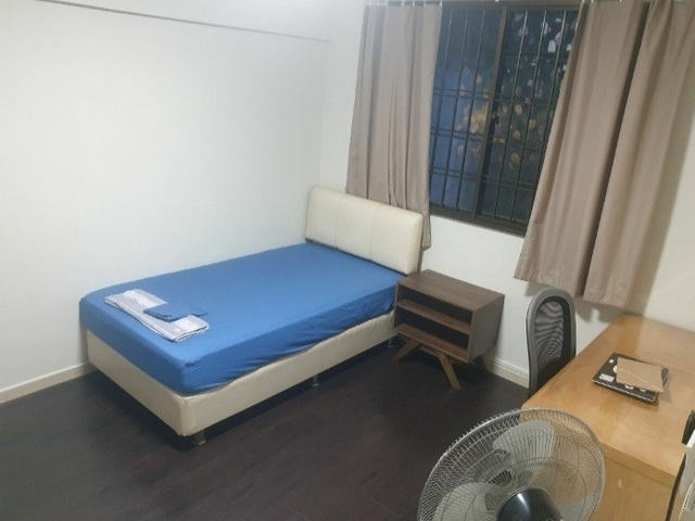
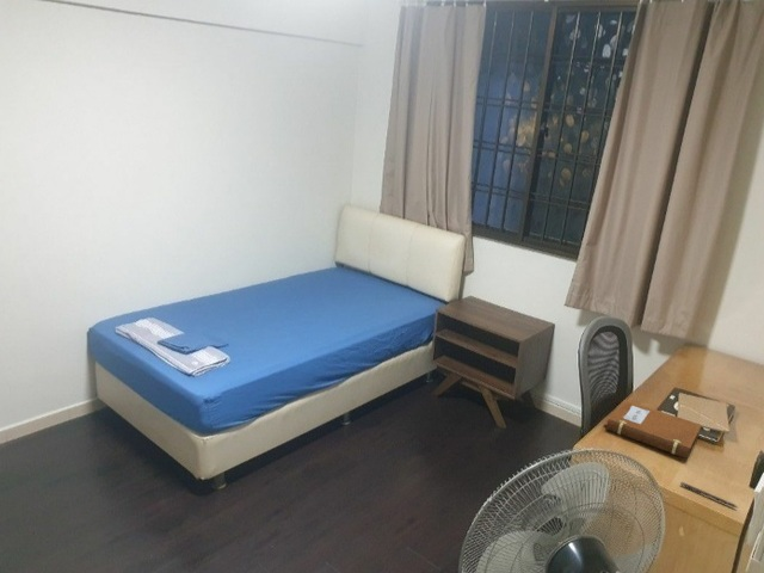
+ notebook (651, 426)
+ pen (709, 494)
